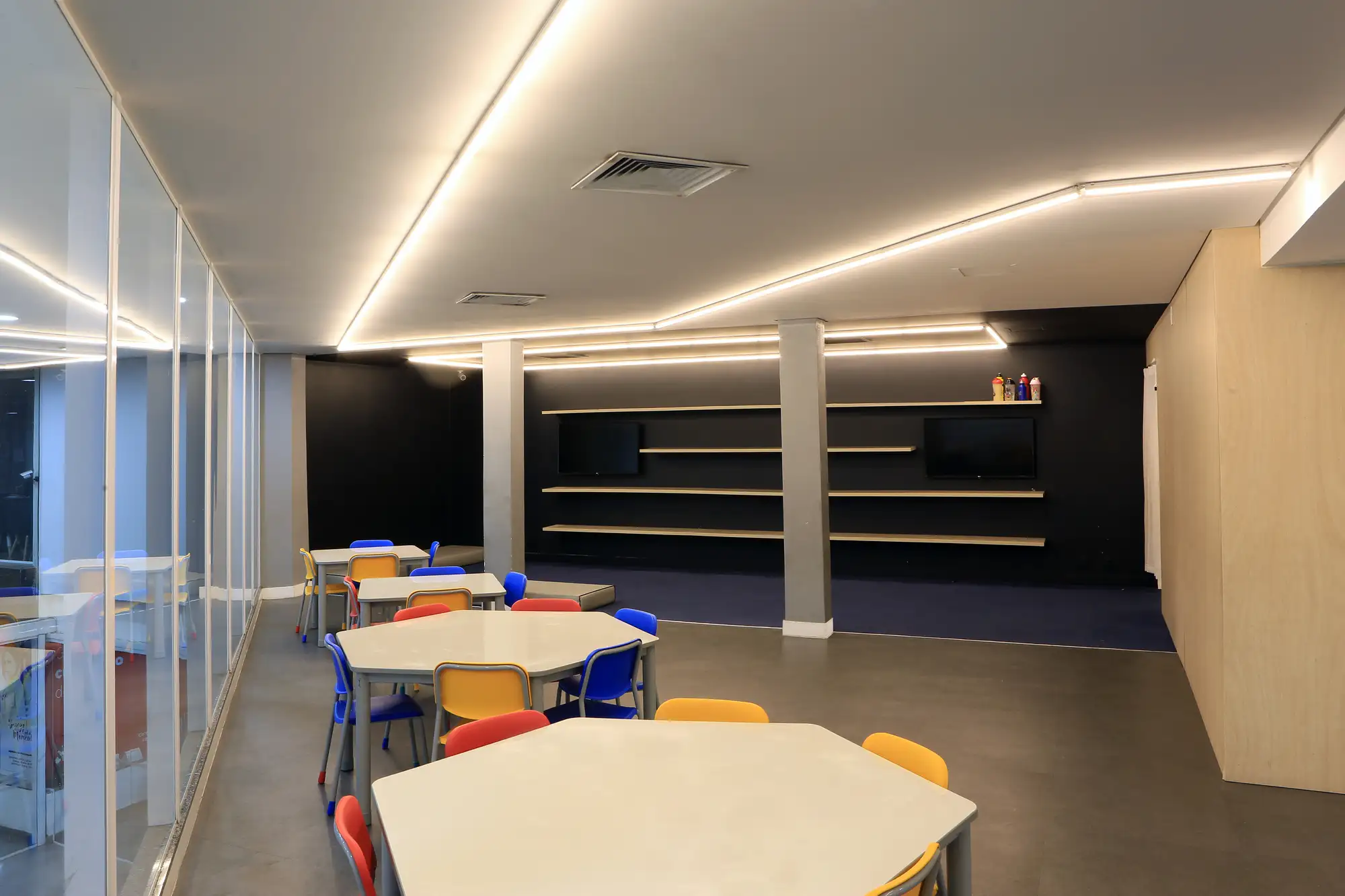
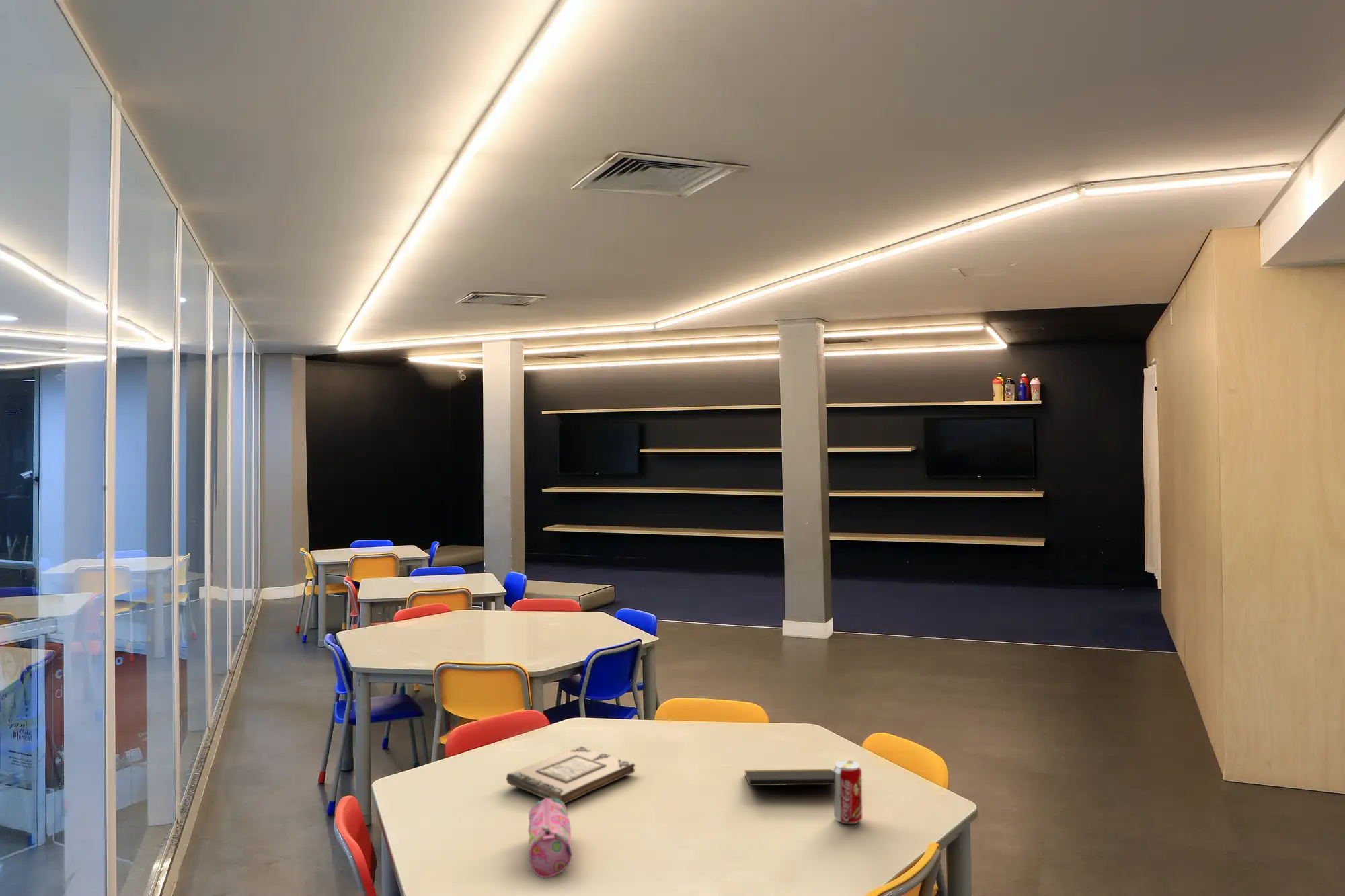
+ beverage can (847, 792)
+ notepad (792, 777)
+ book (572, 773)
+ pencil case (549, 834)
